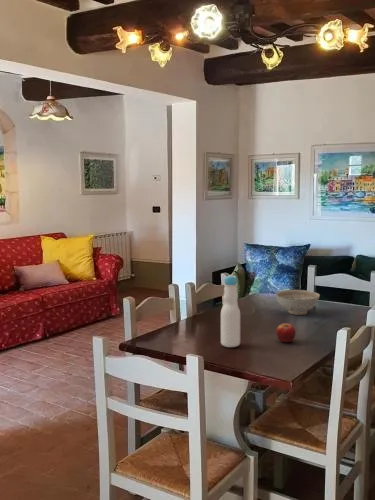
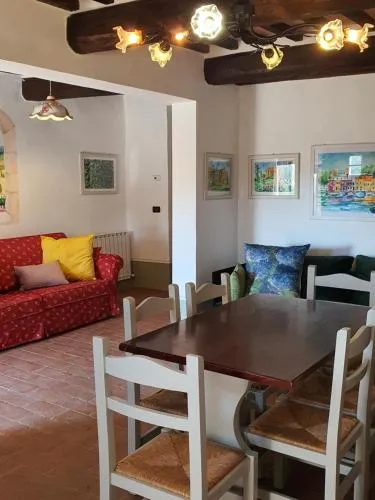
- fruit (285, 332)
- decorative bowl (297, 303)
- bottle (230, 310)
